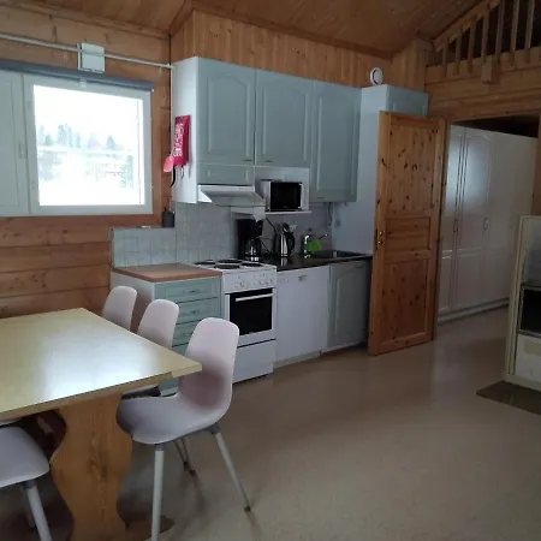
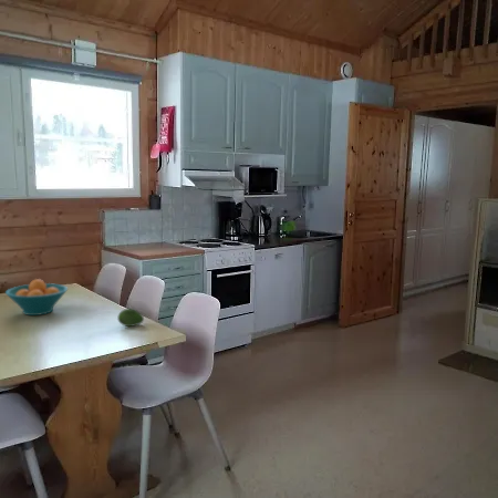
+ fruit bowl (37, 295)
+ fruit (131, 317)
